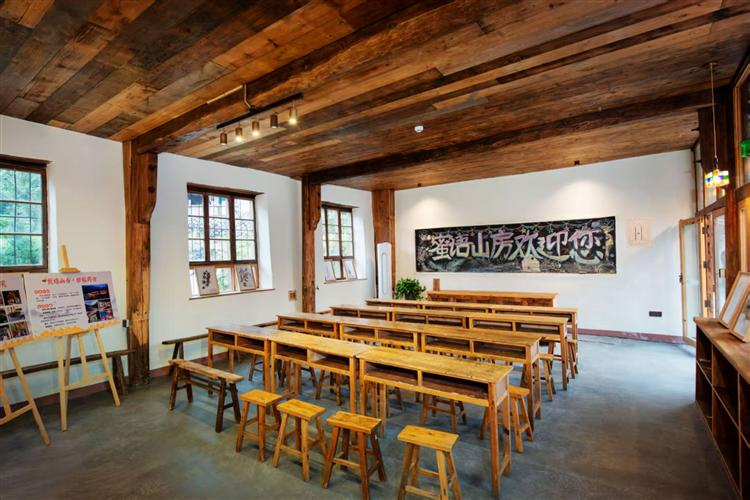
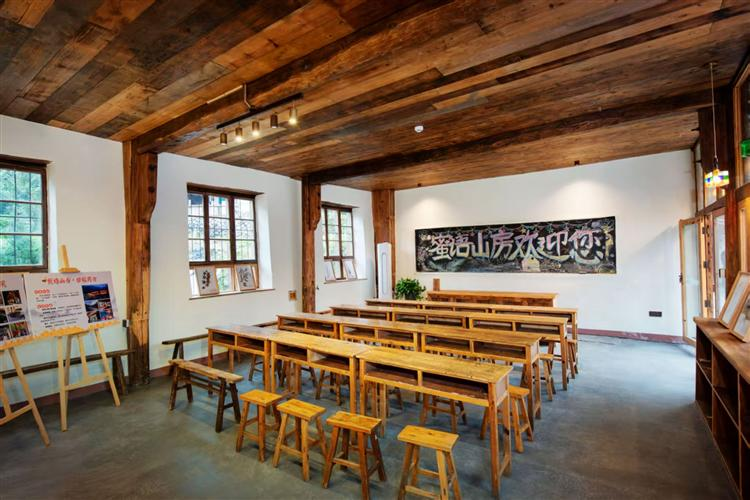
- wall art (638, 232)
